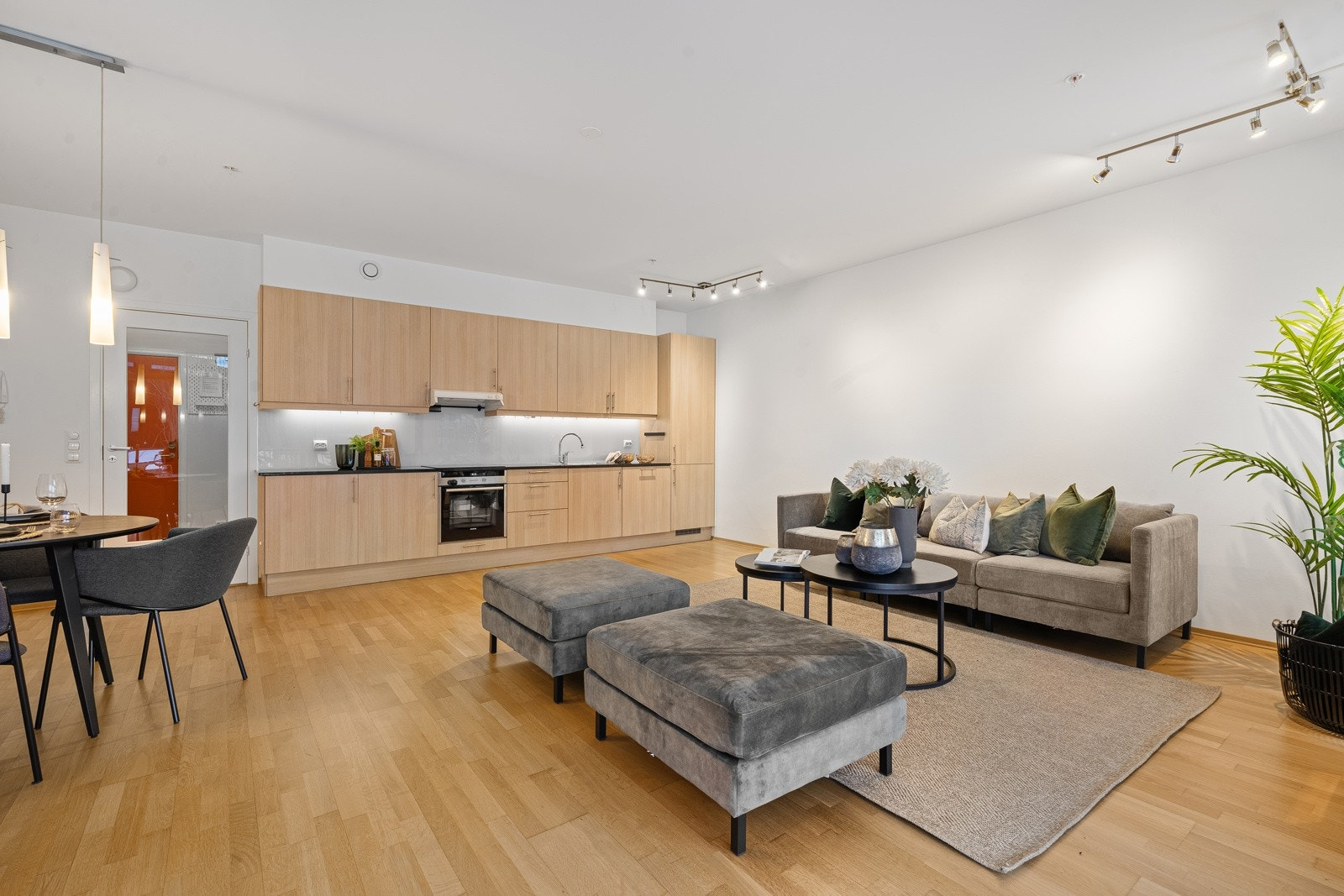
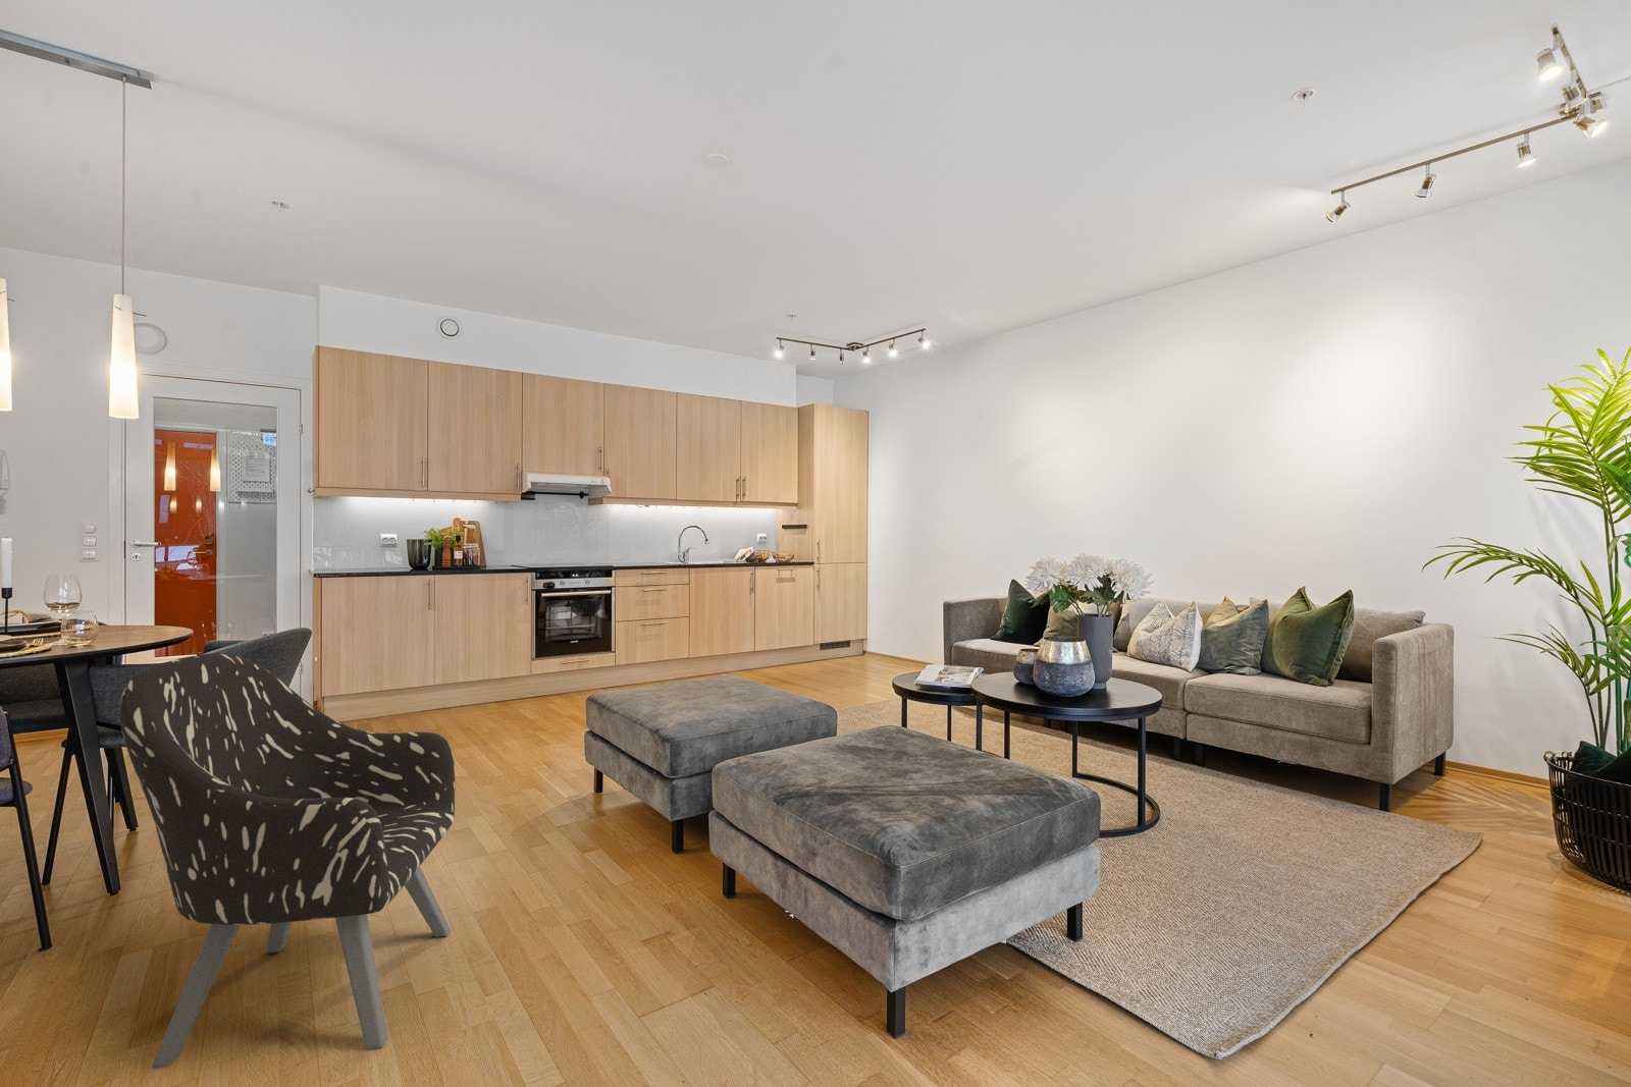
+ armchair (302, 824)
